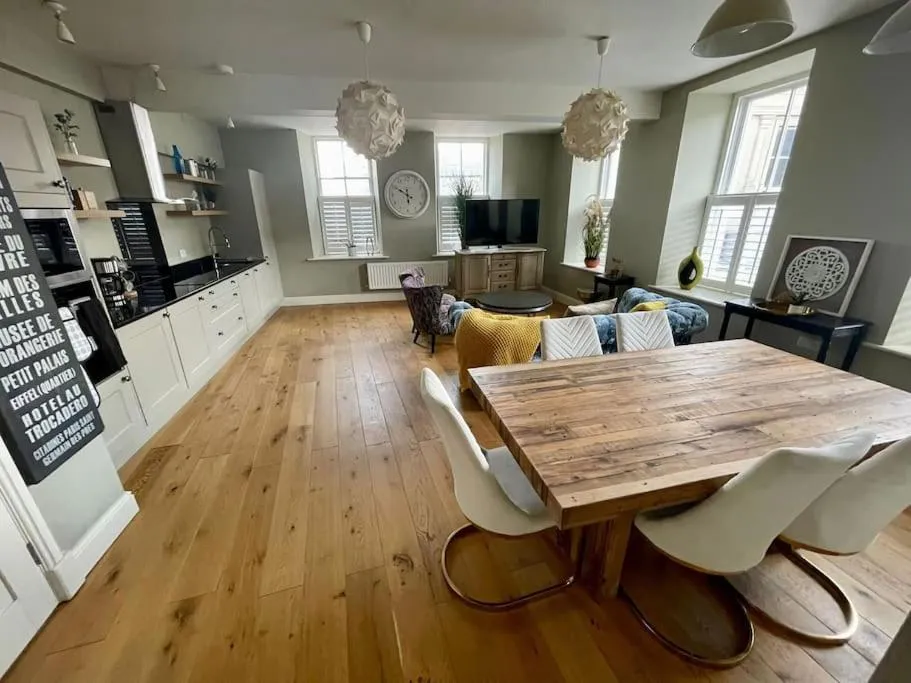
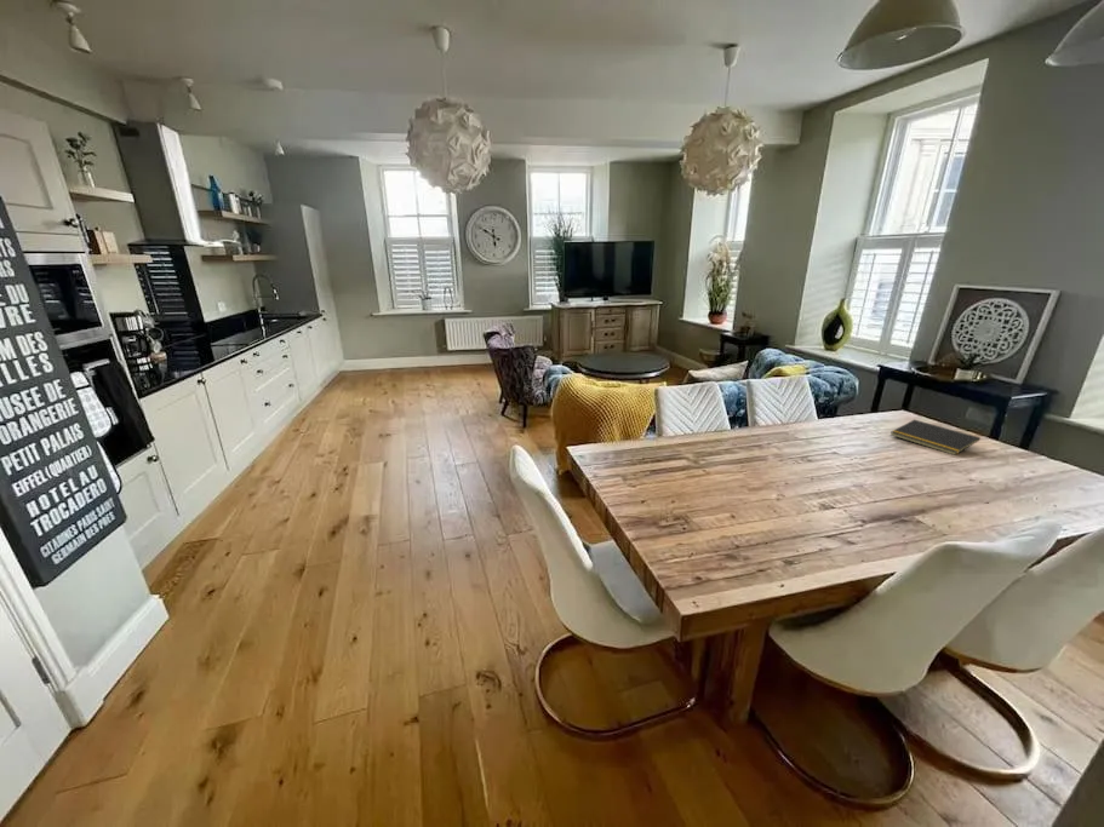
+ notepad (933, 436)
